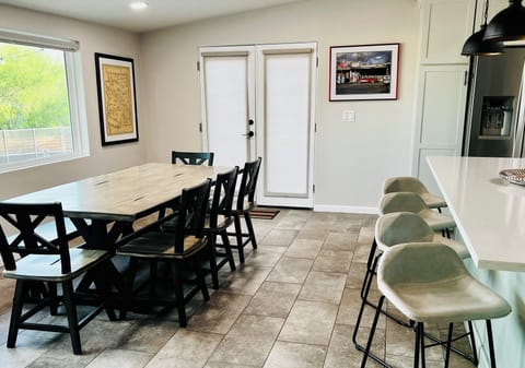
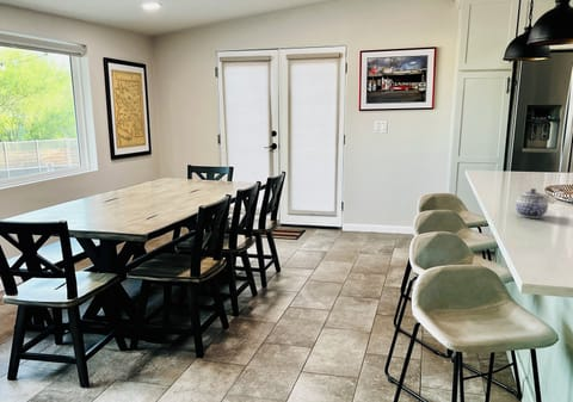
+ teapot (531, 202)
